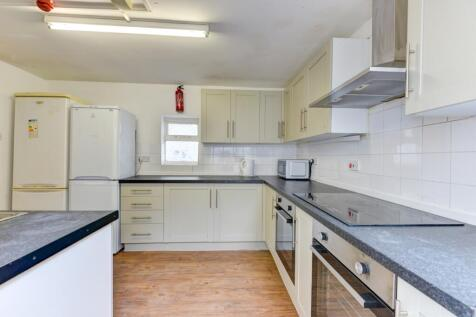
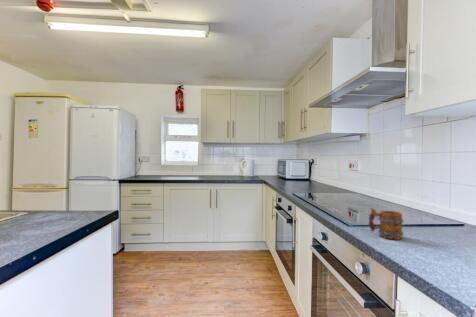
+ mug (385, 222)
